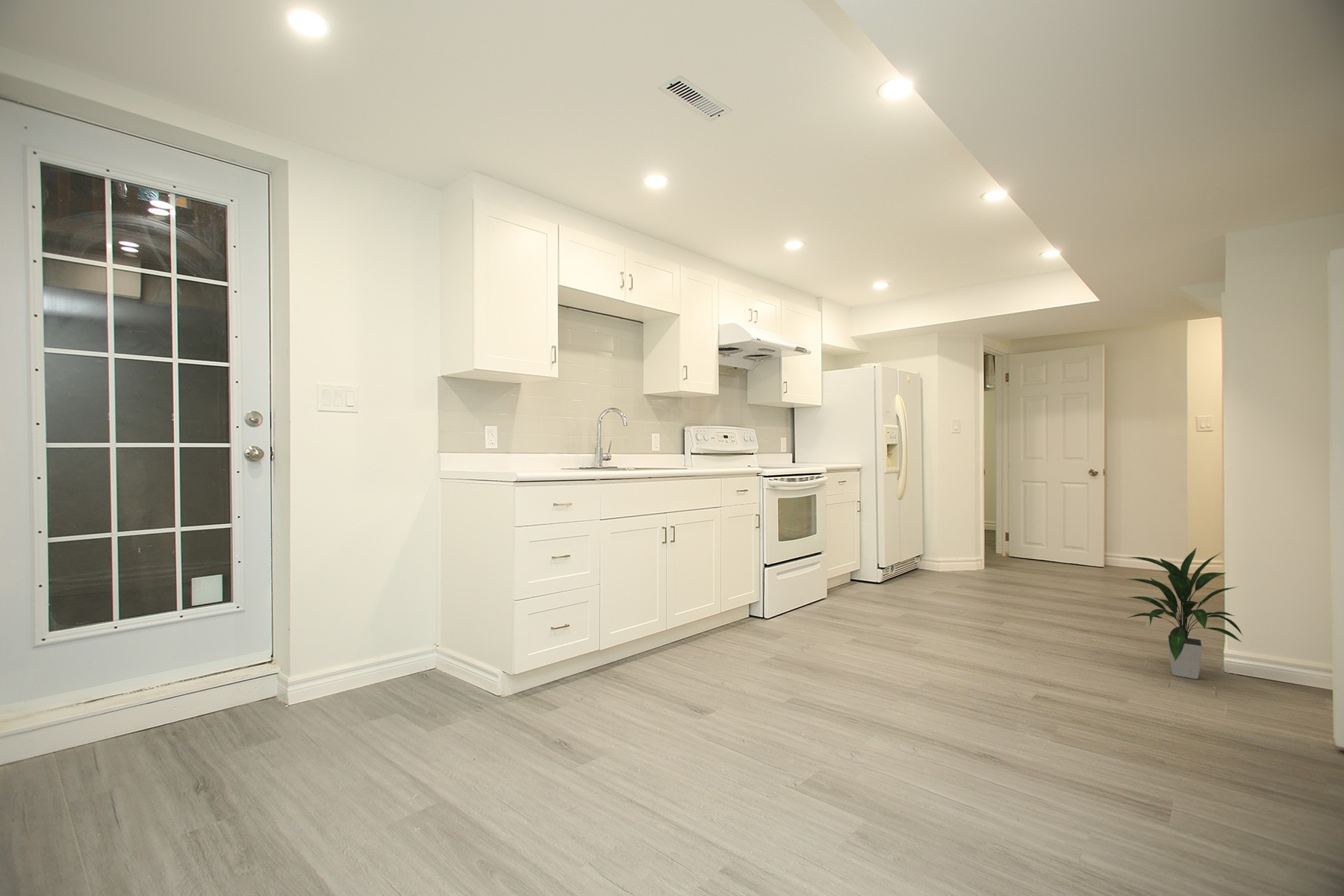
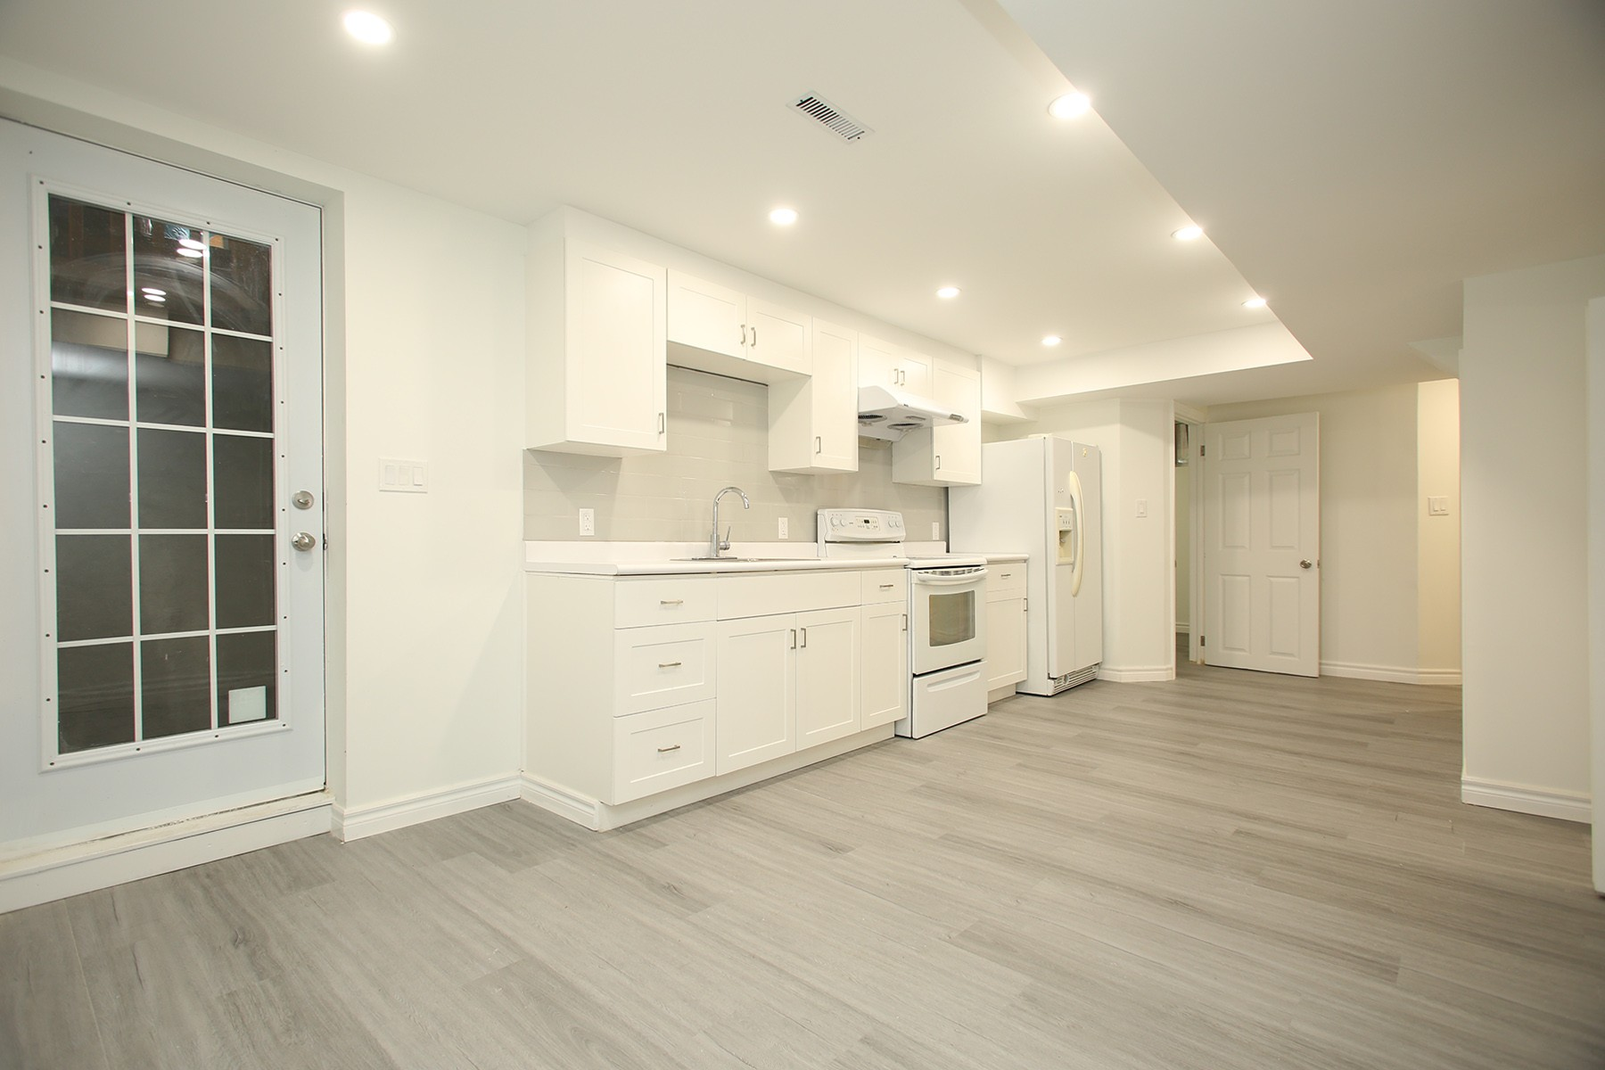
- indoor plant (1181, 611)
